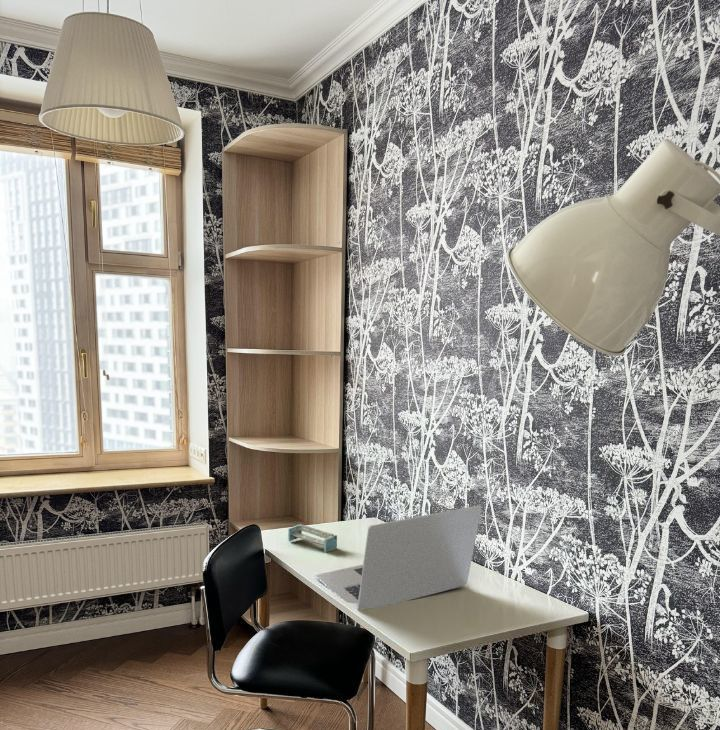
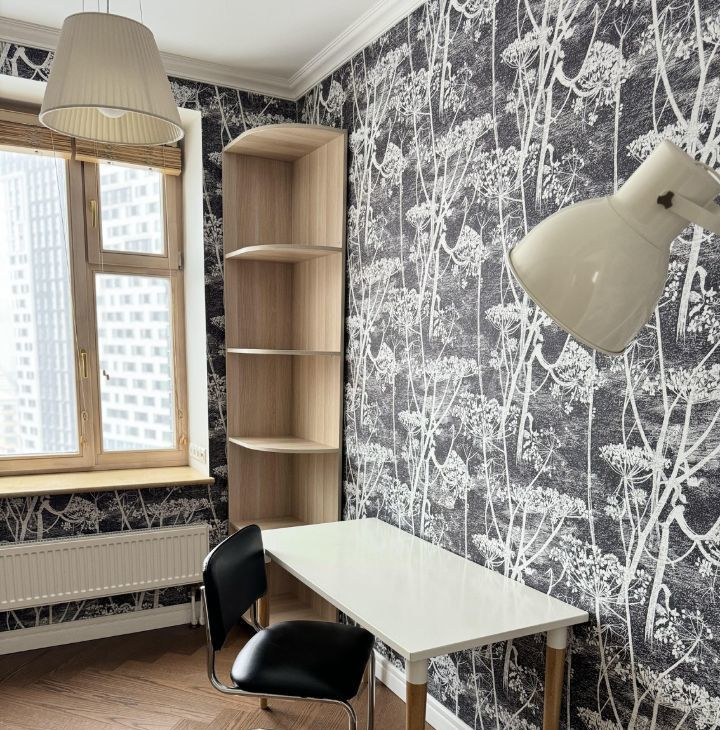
- shelf (312, 537)
- laptop (395, 542)
